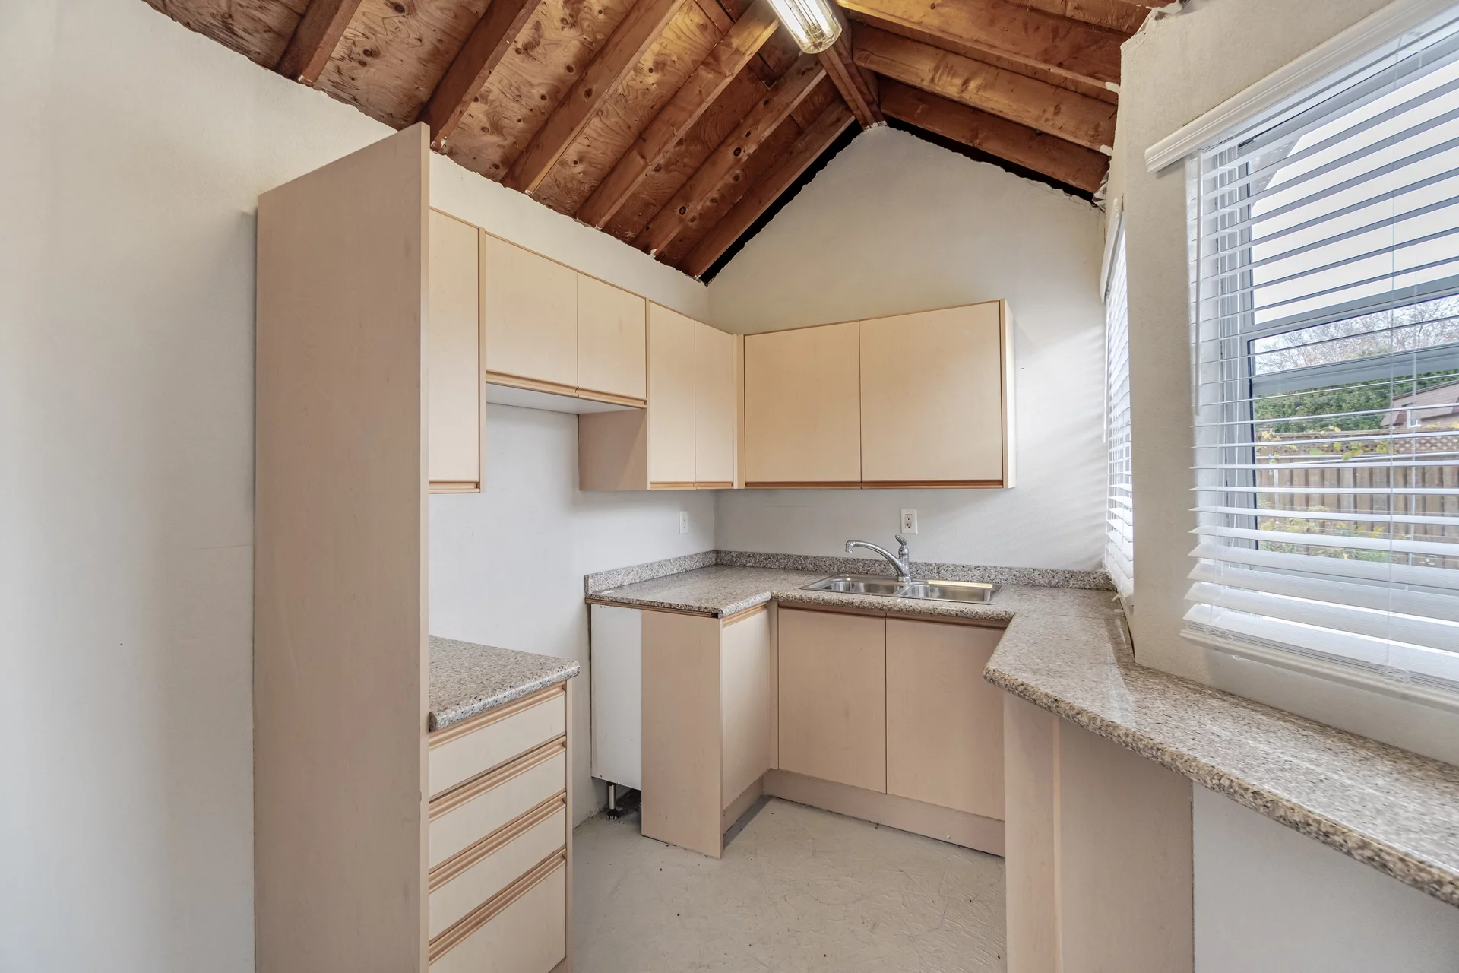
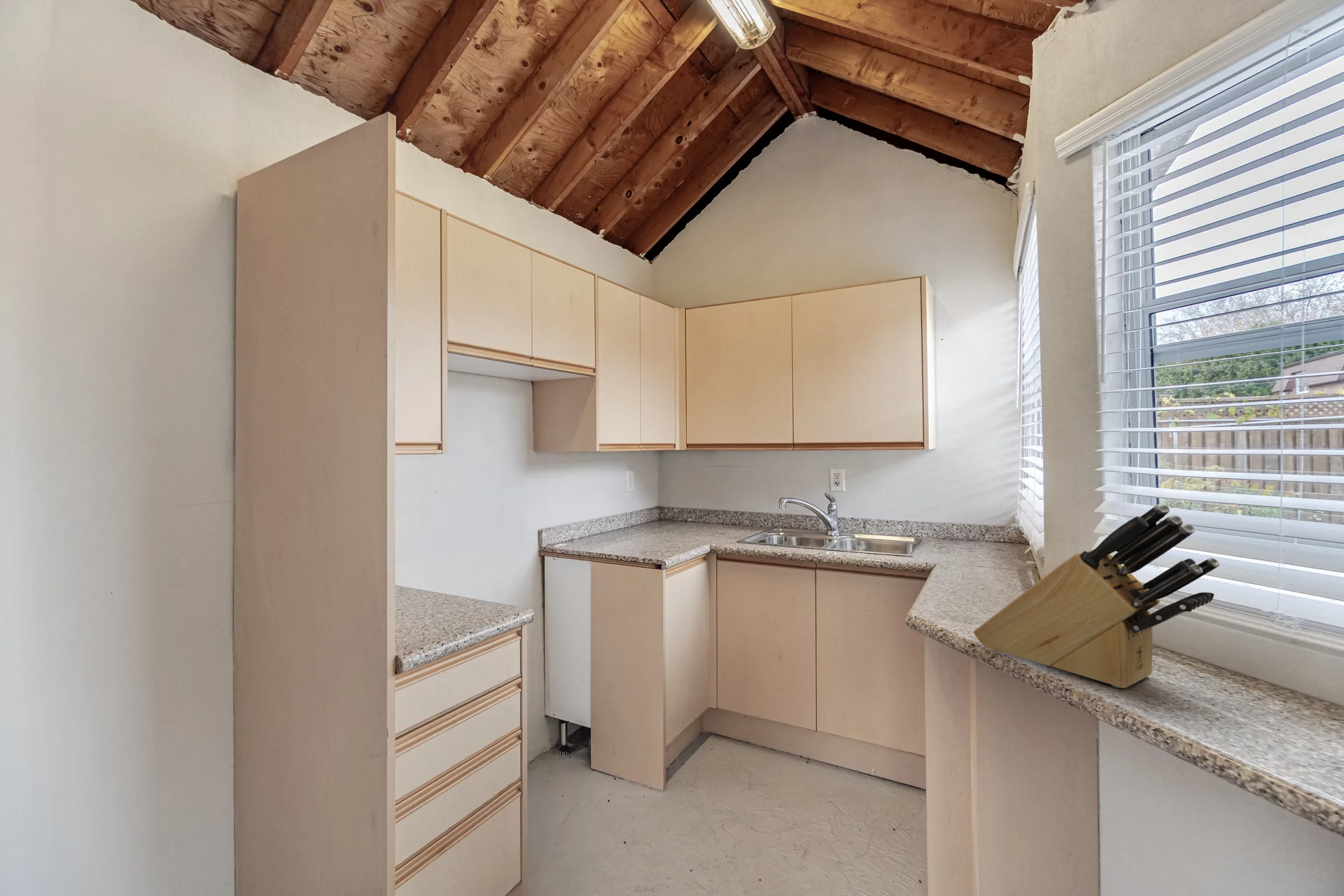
+ knife block (1082, 584)
